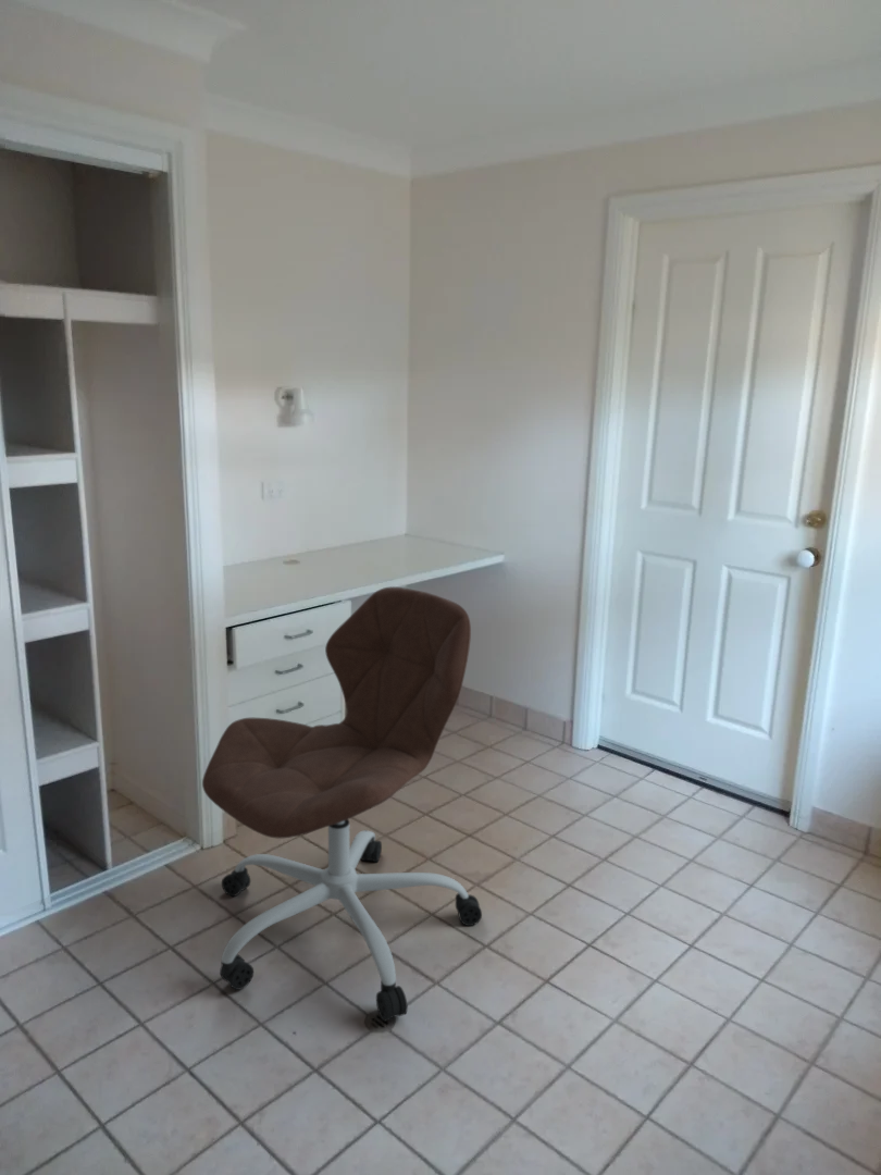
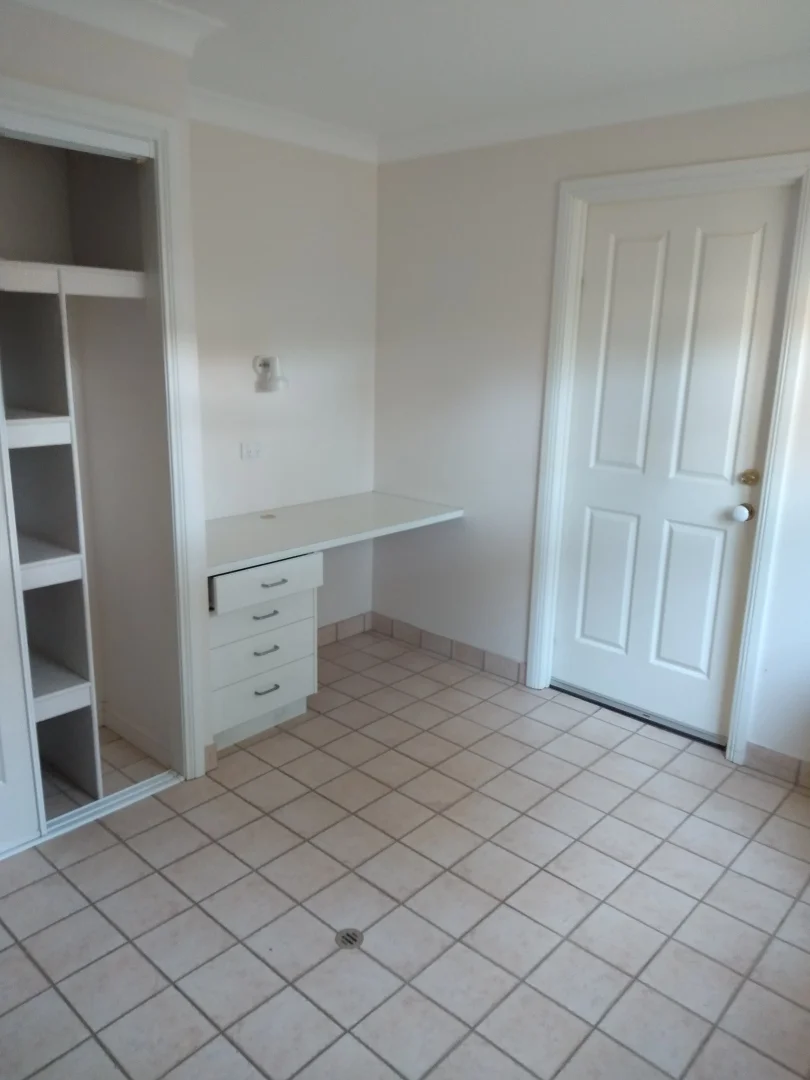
- office chair (335, 778)
